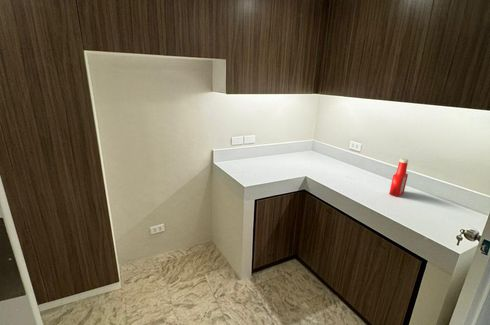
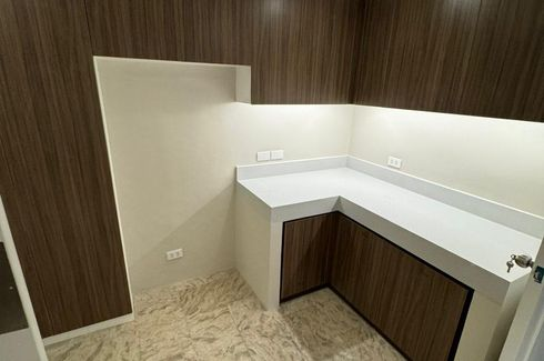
- soap bottle (400, 176)
